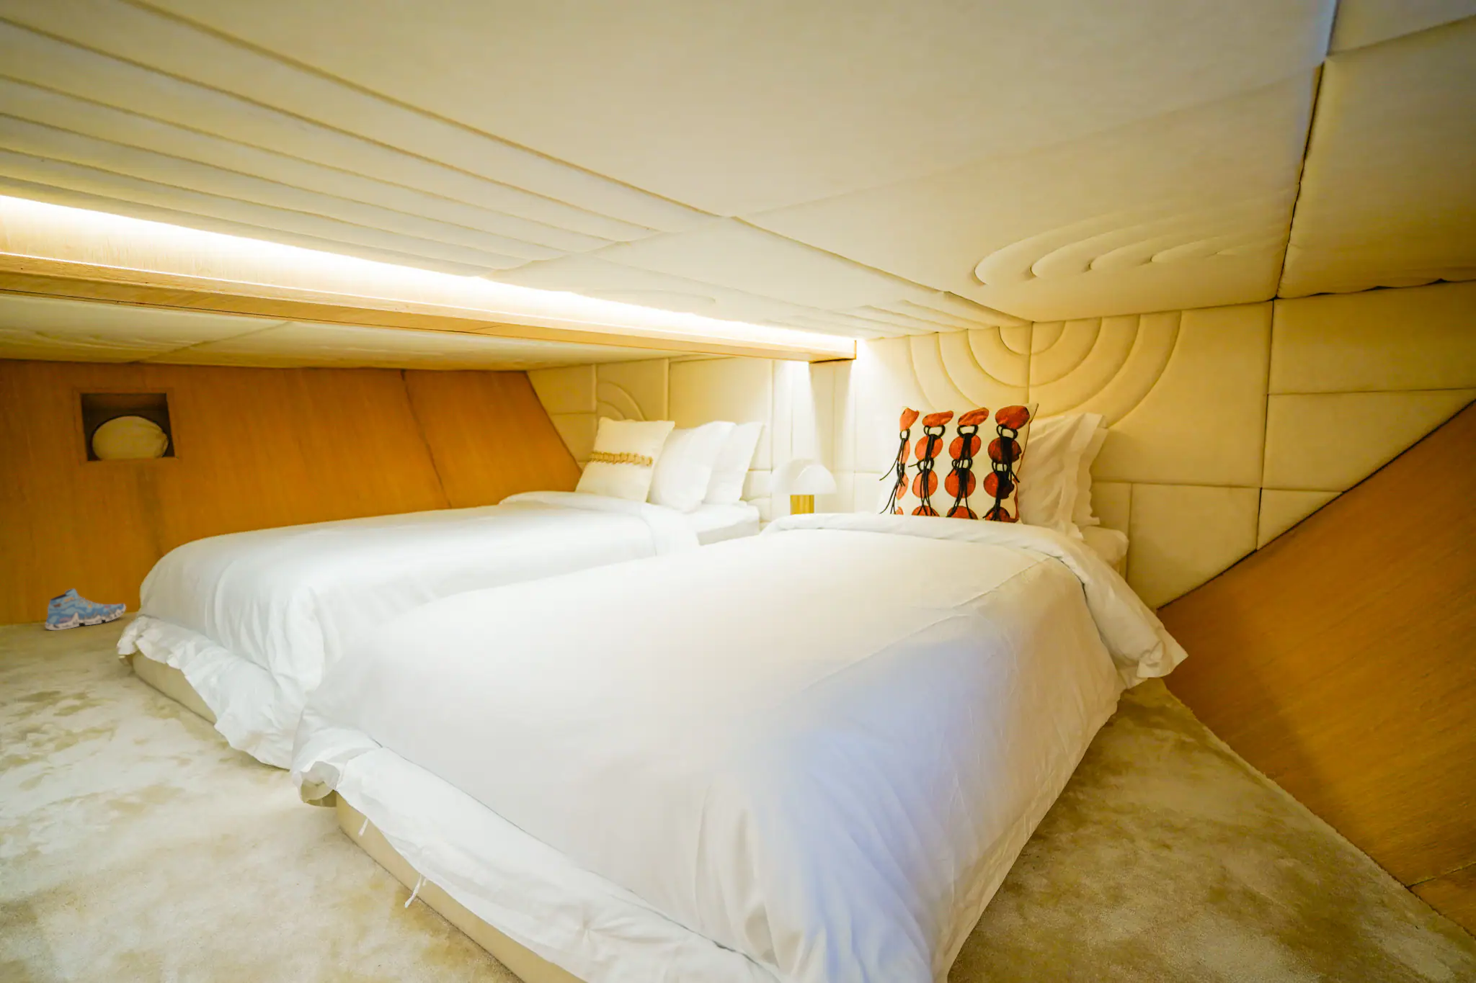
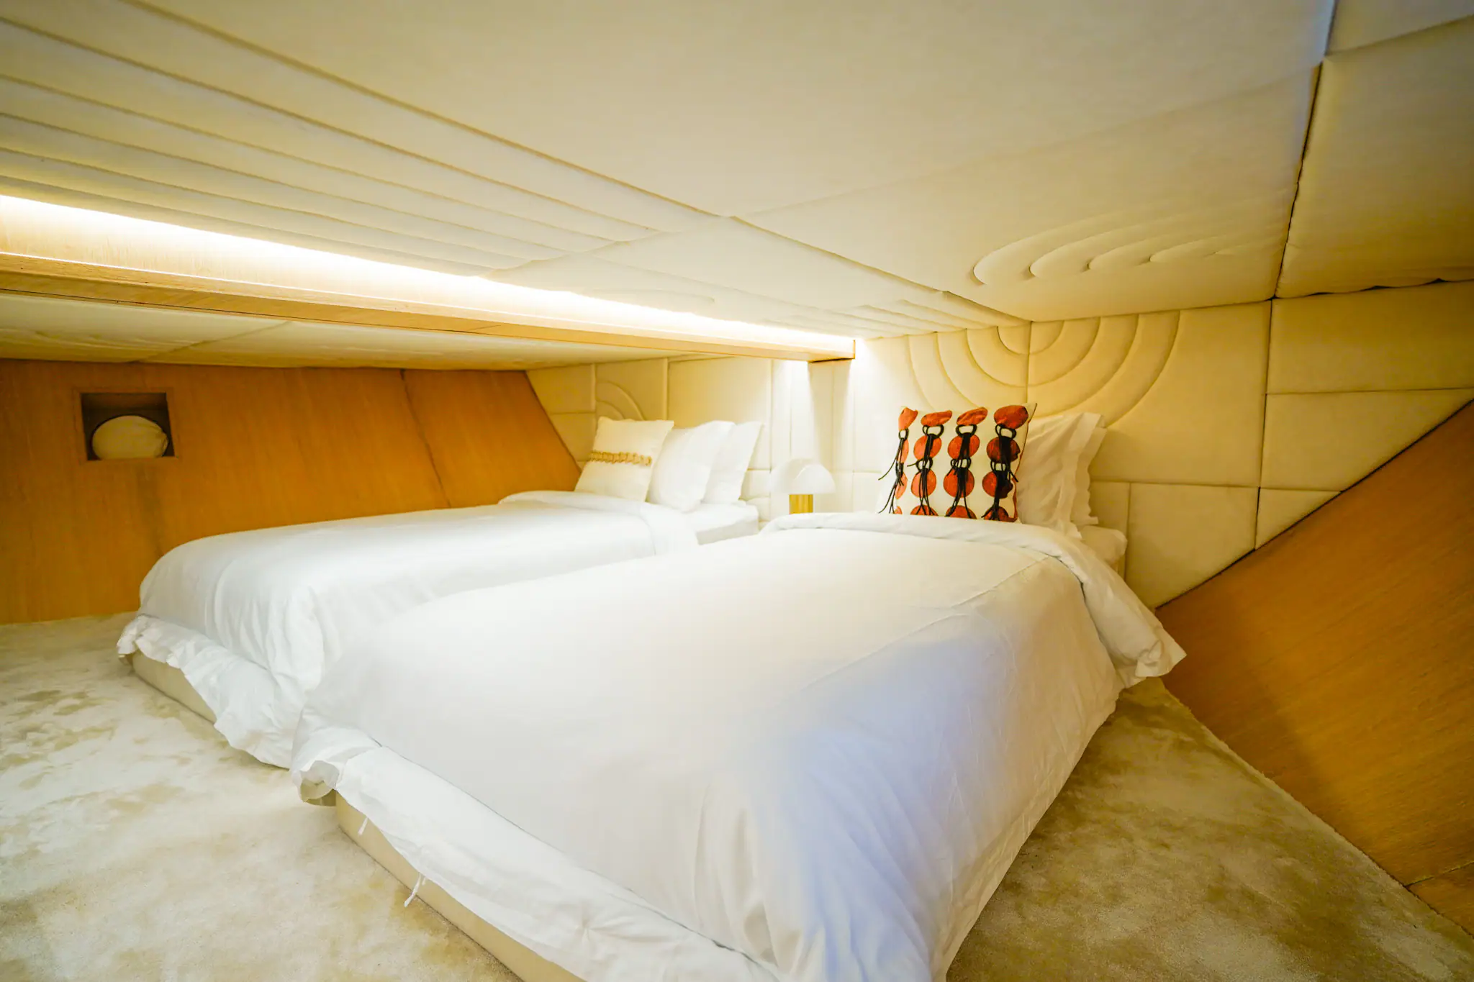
- shoe (84, 605)
